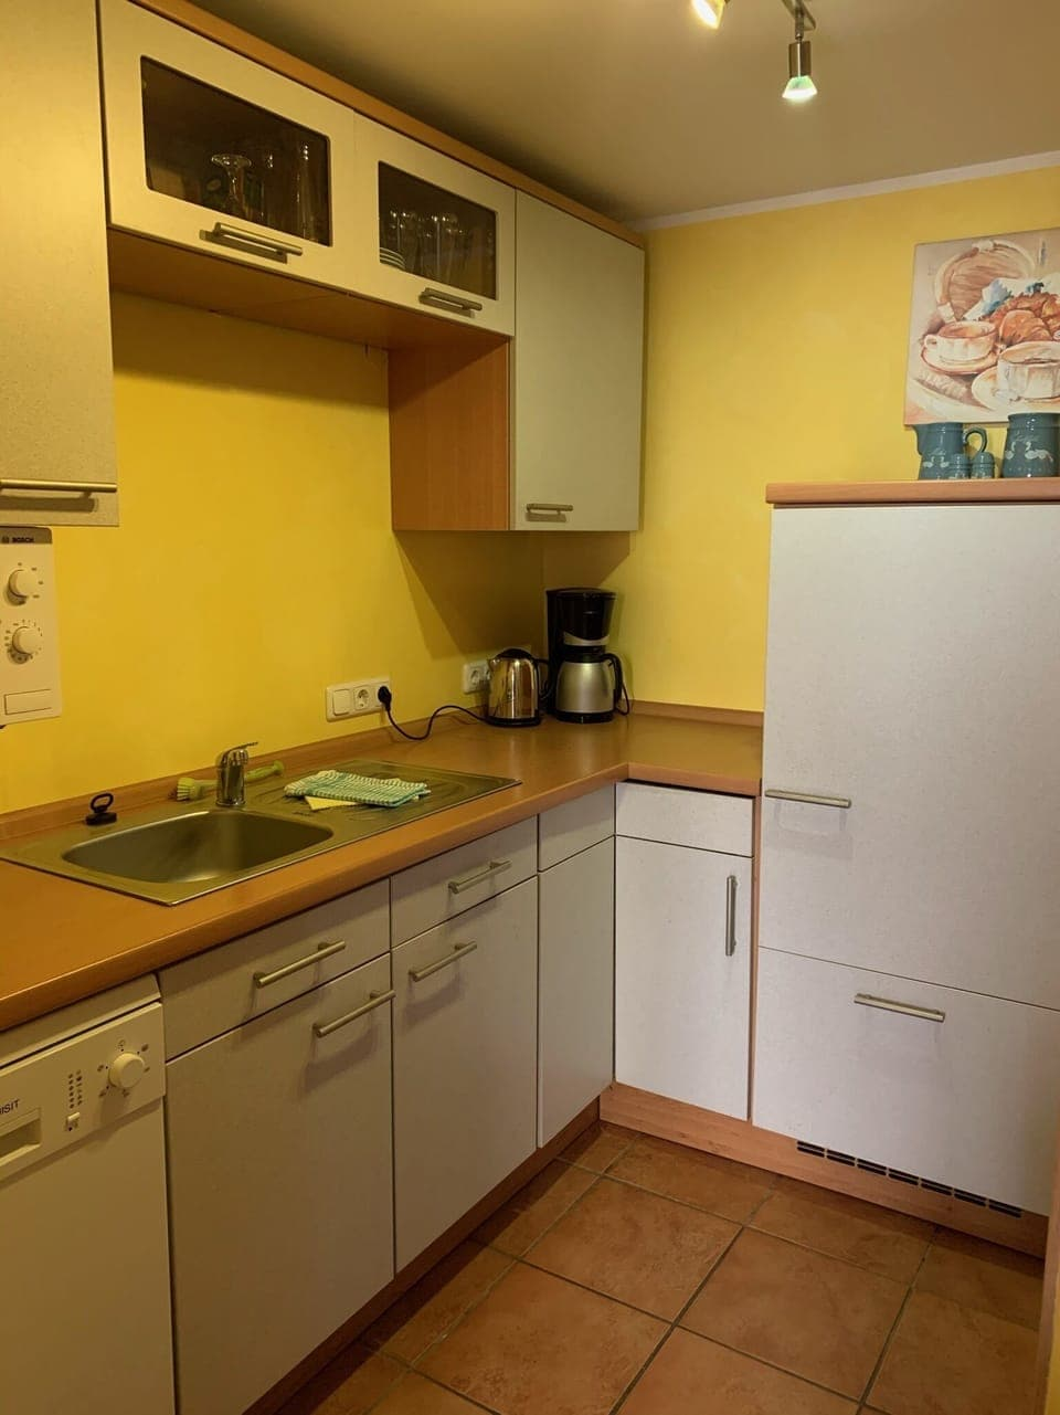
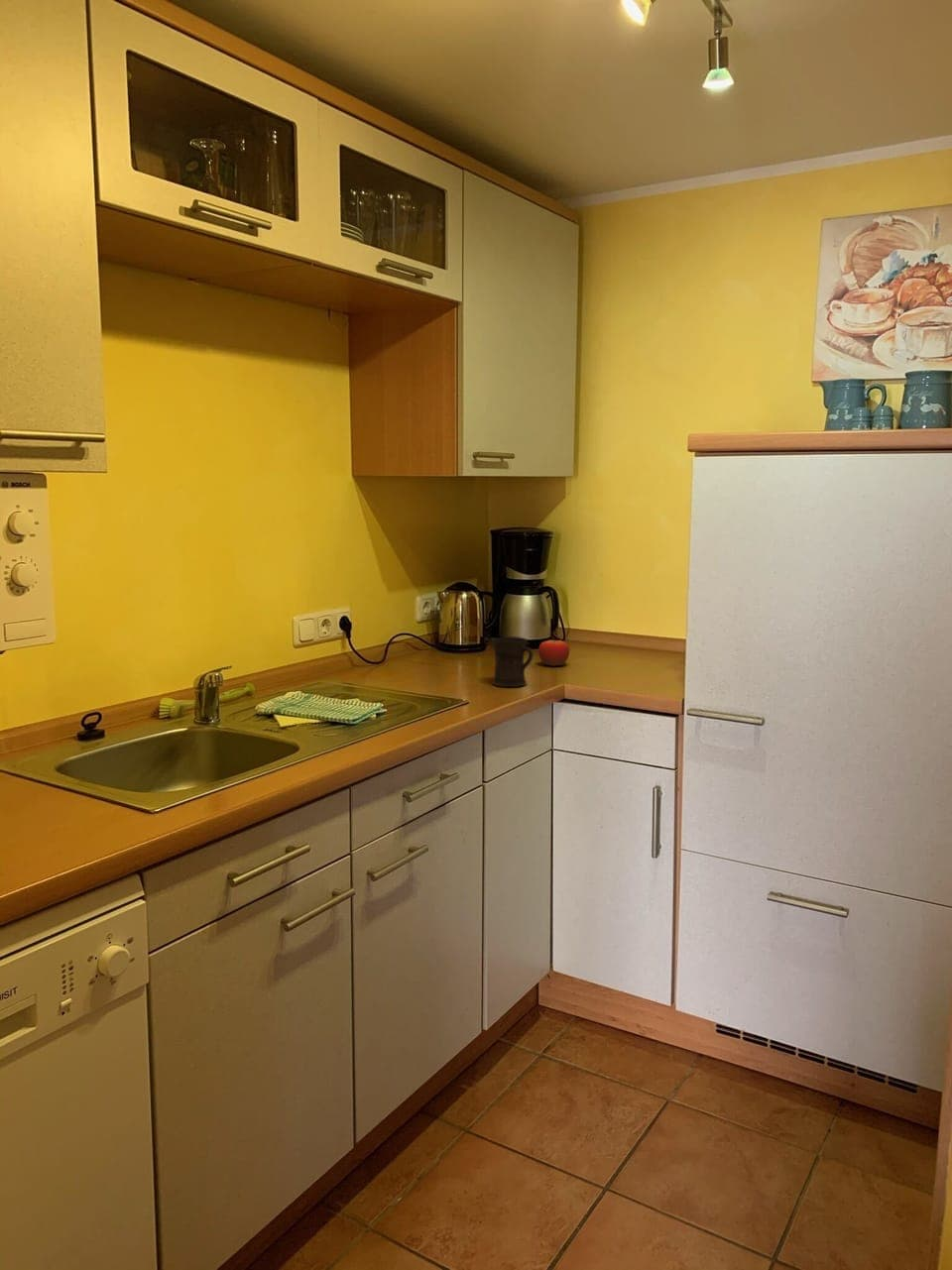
+ mug (511, 661)
+ fruit (553, 650)
